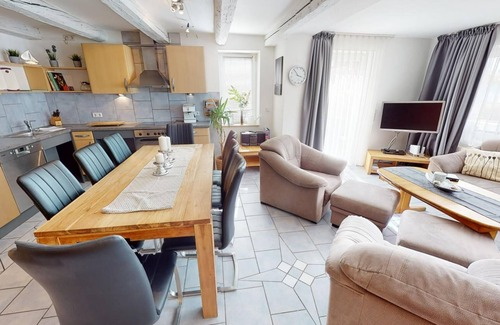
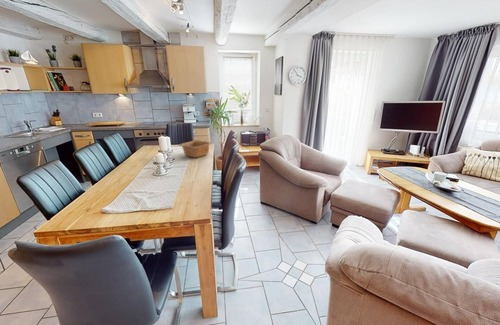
+ serving bowl (196, 149)
